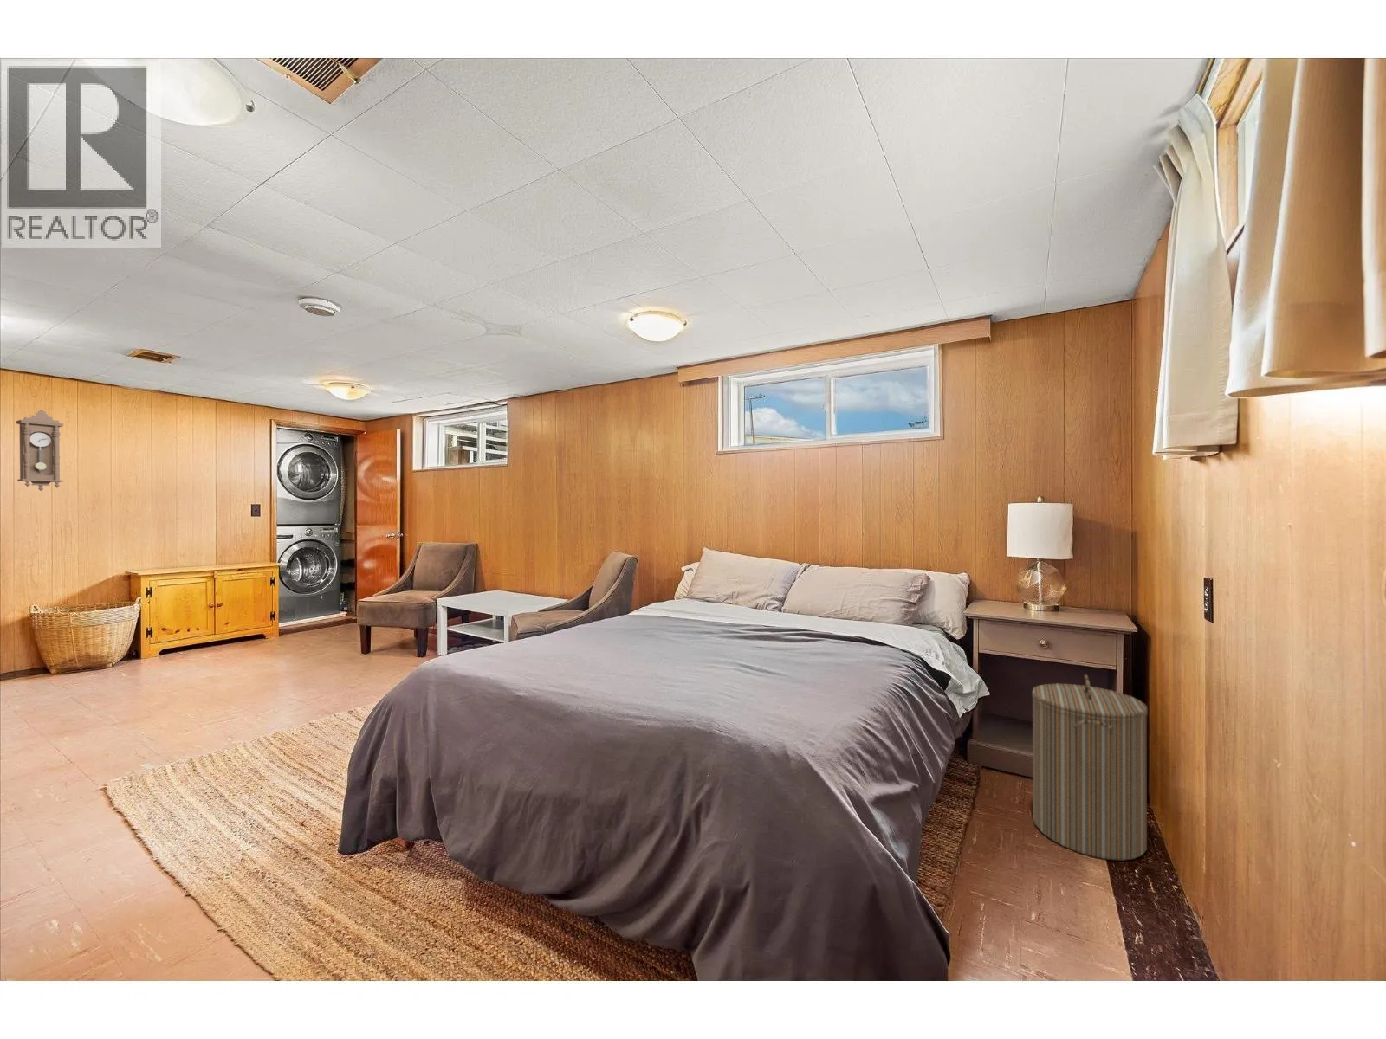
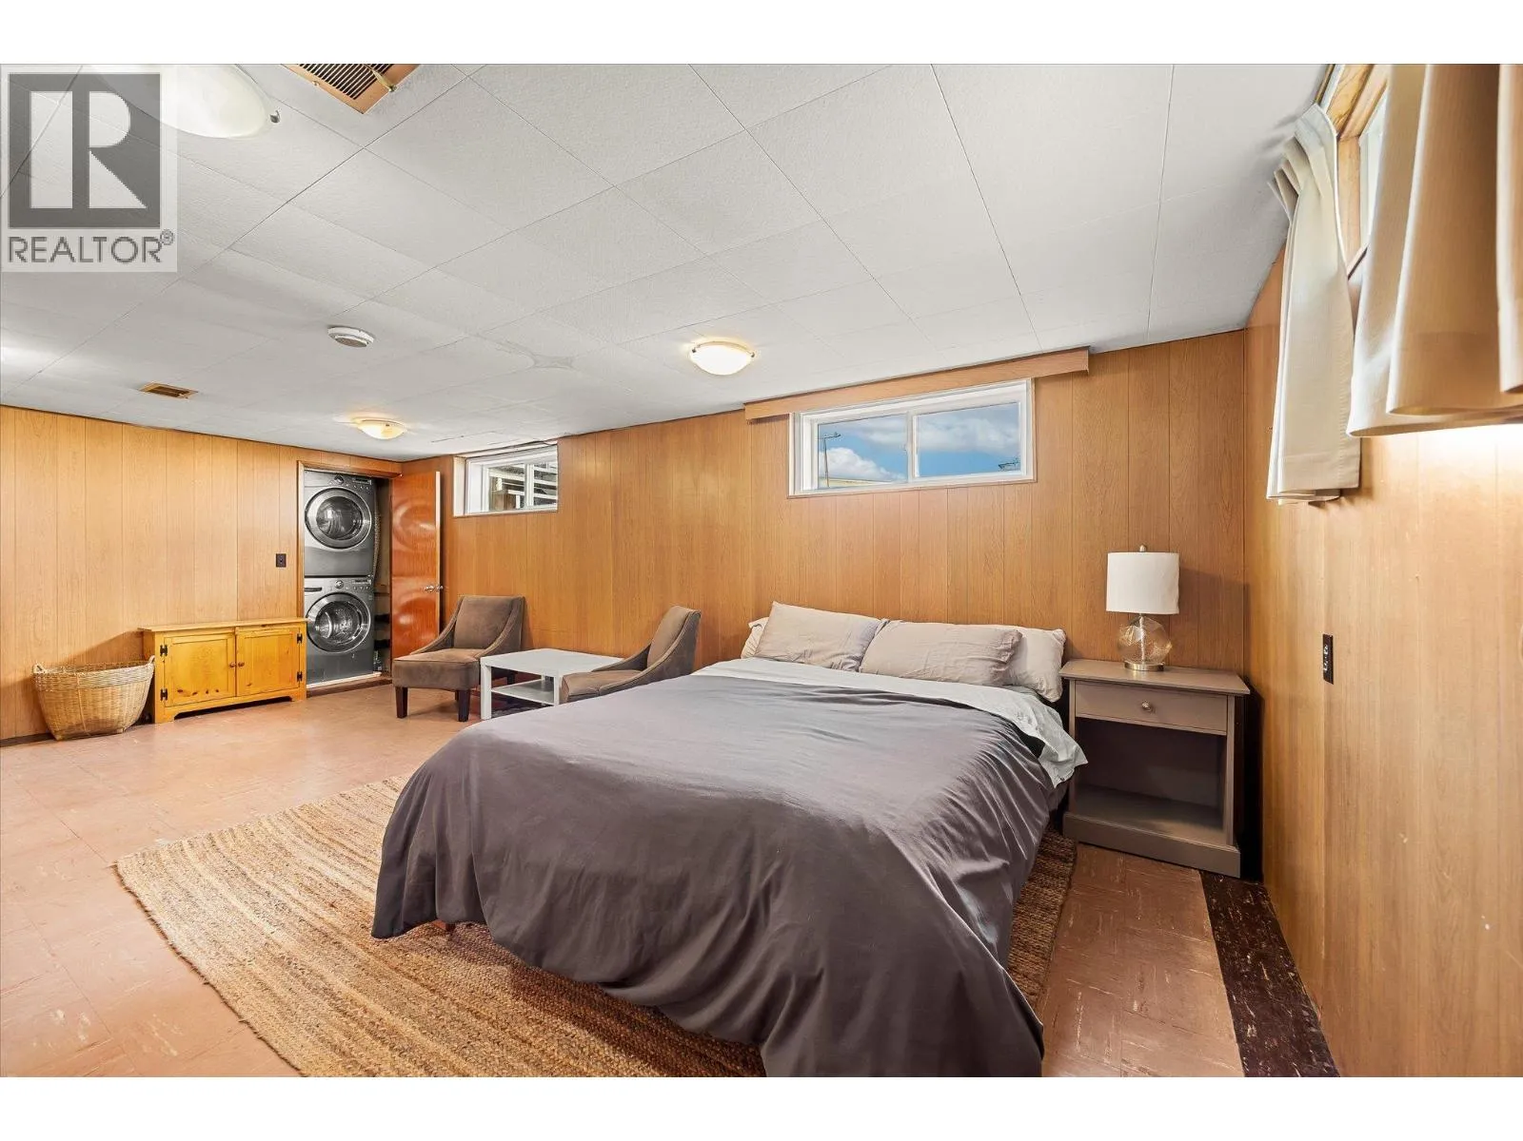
- laundry hamper (1086, 754)
- pendulum clock (40, 451)
